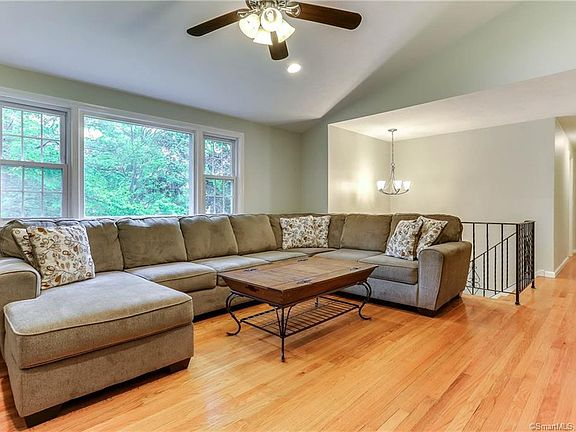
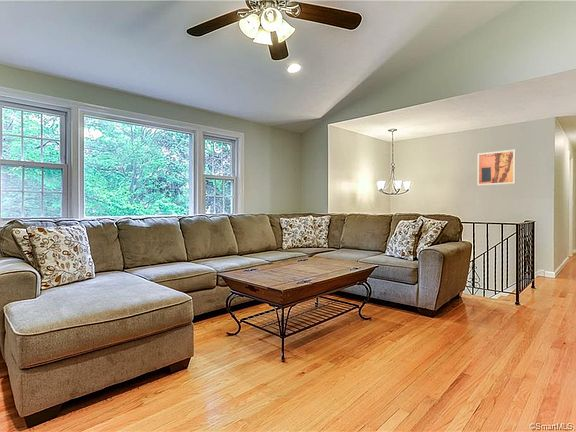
+ wall art (495, 168)
